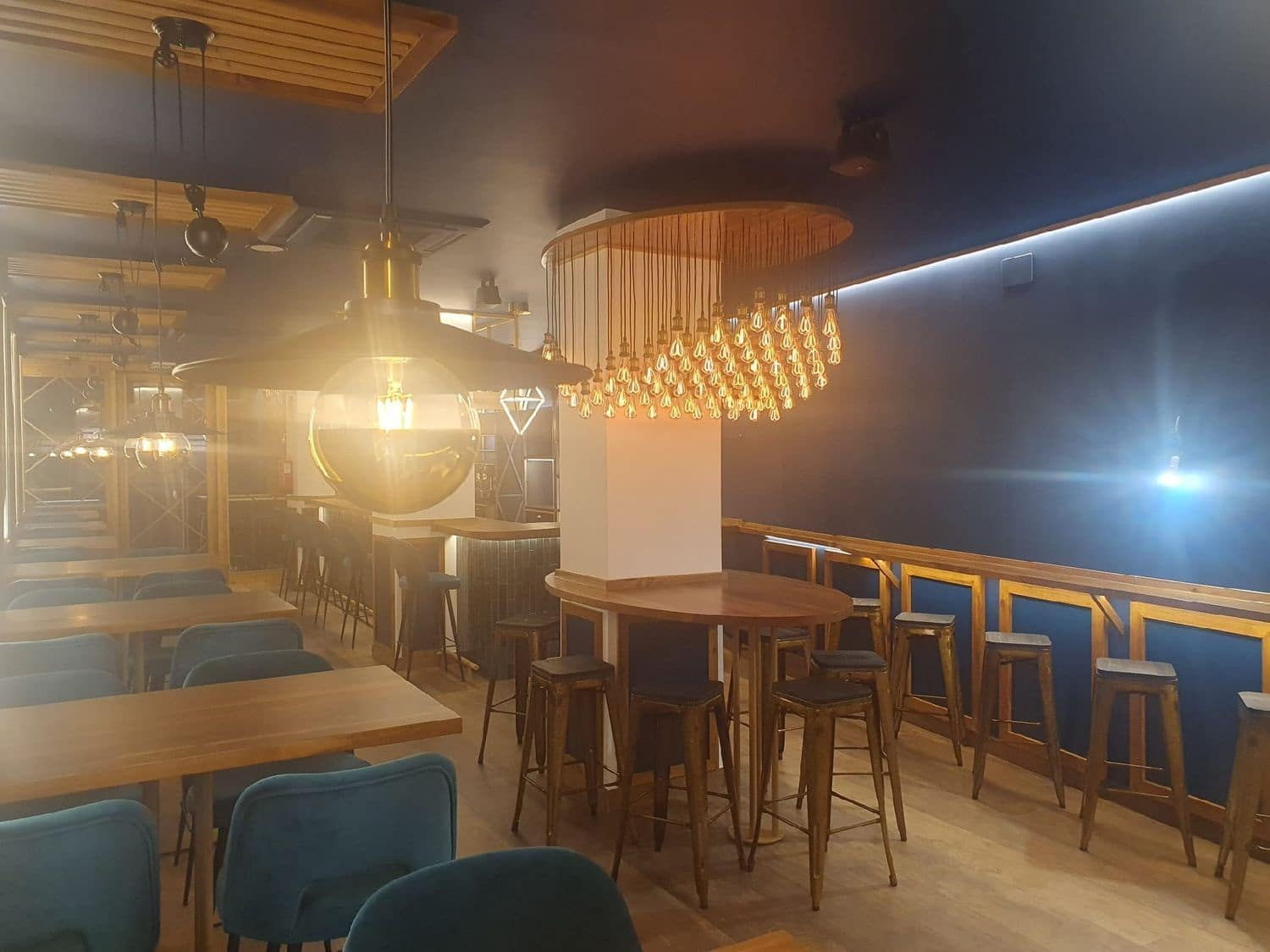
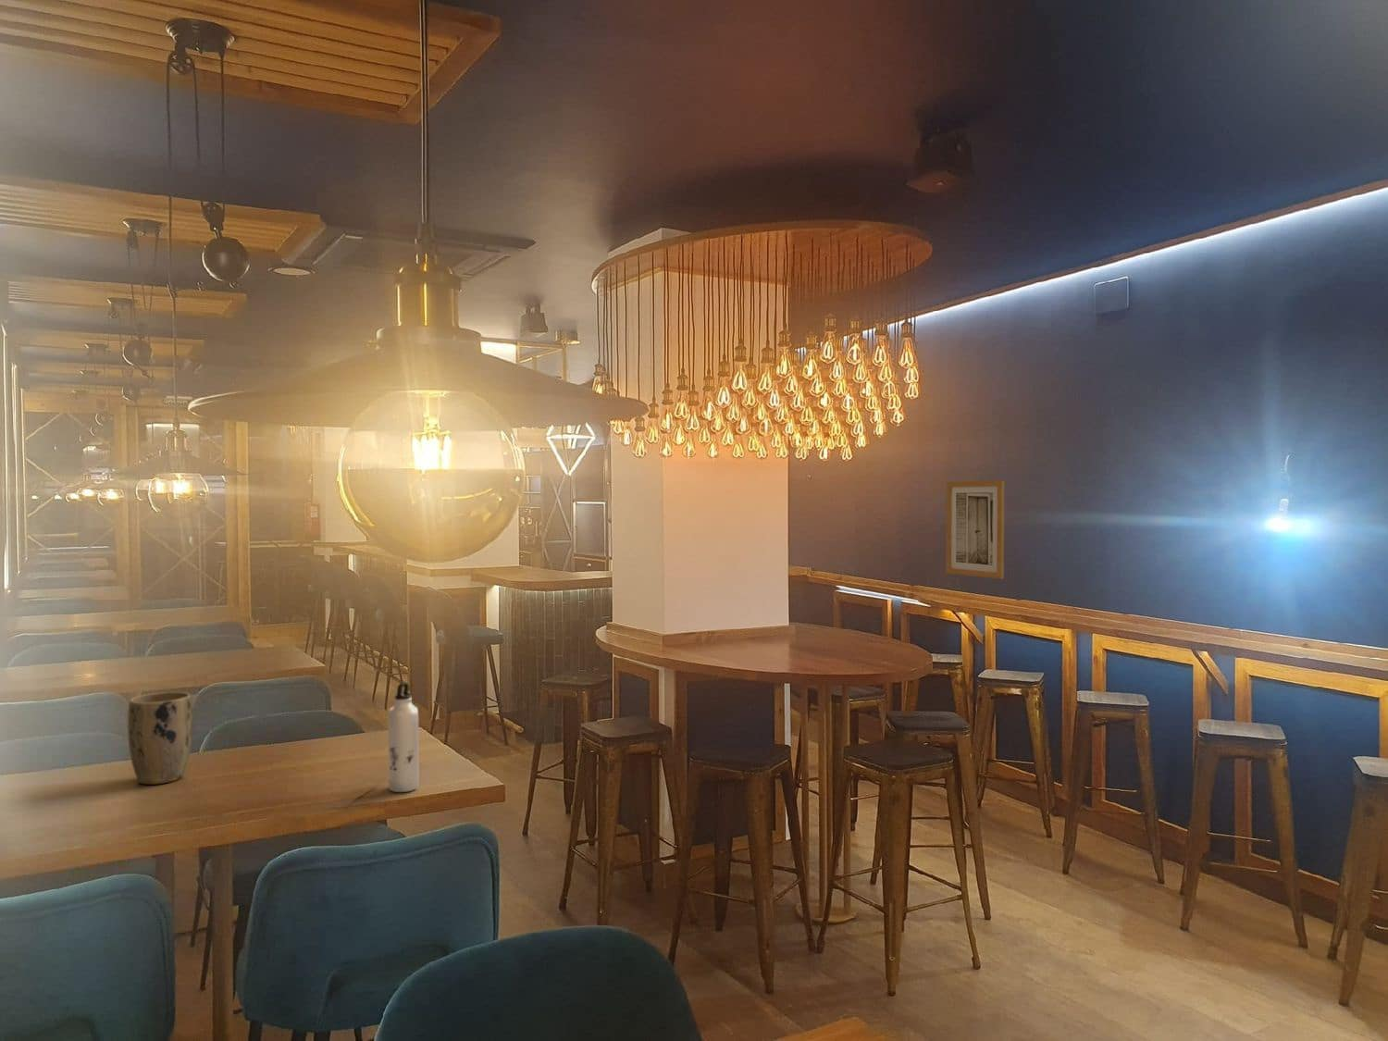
+ water bottle (402, 735)
+ plant pot (160, 737)
+ wall art (974, 528)
